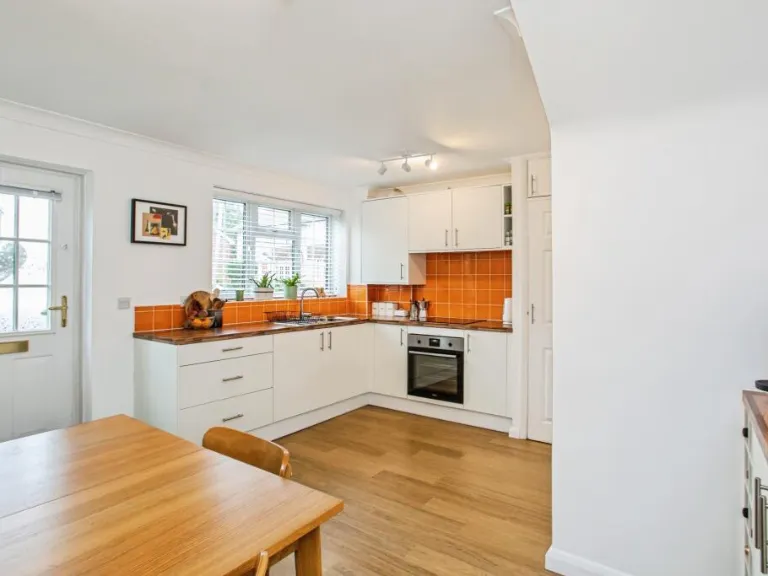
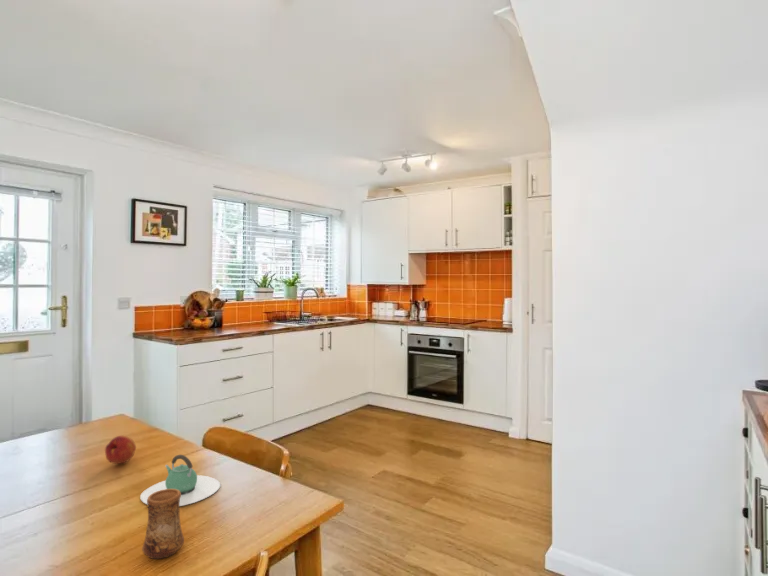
+ fruit (120, 449)
+ teapot (181, 472)
+ cup (163, 523)
